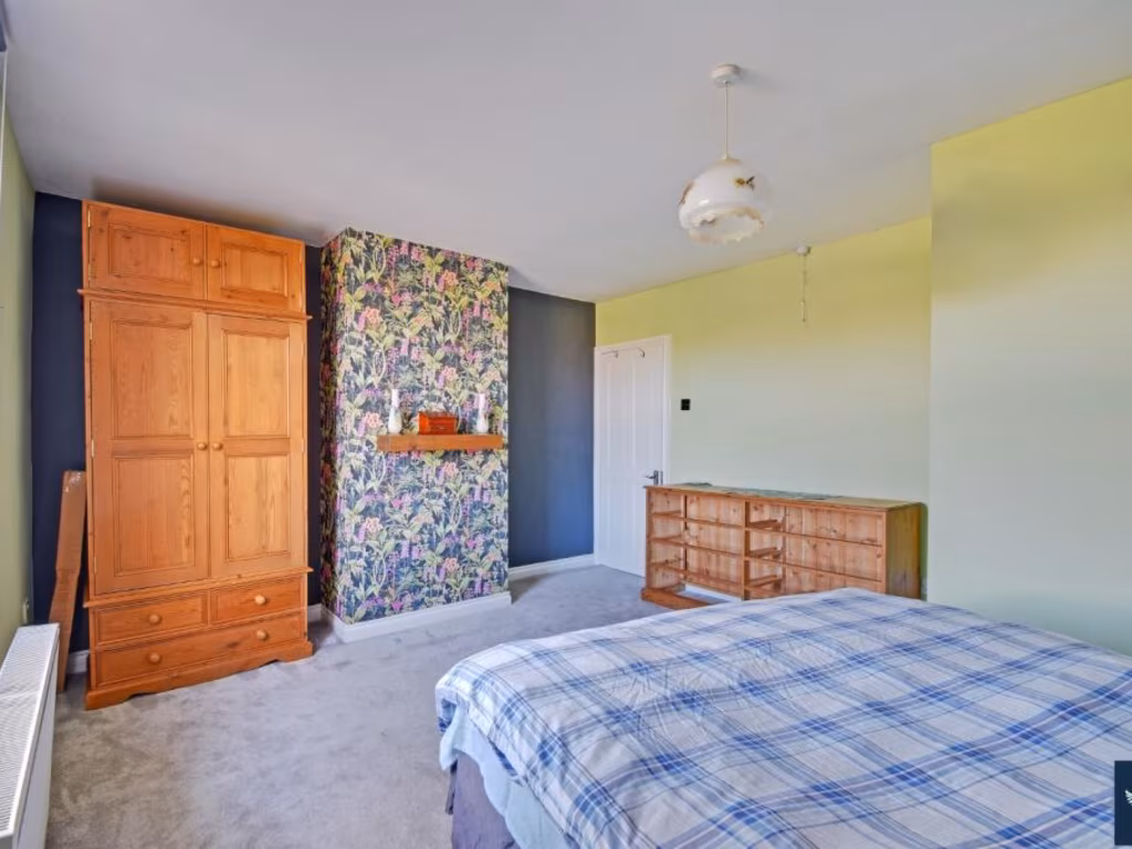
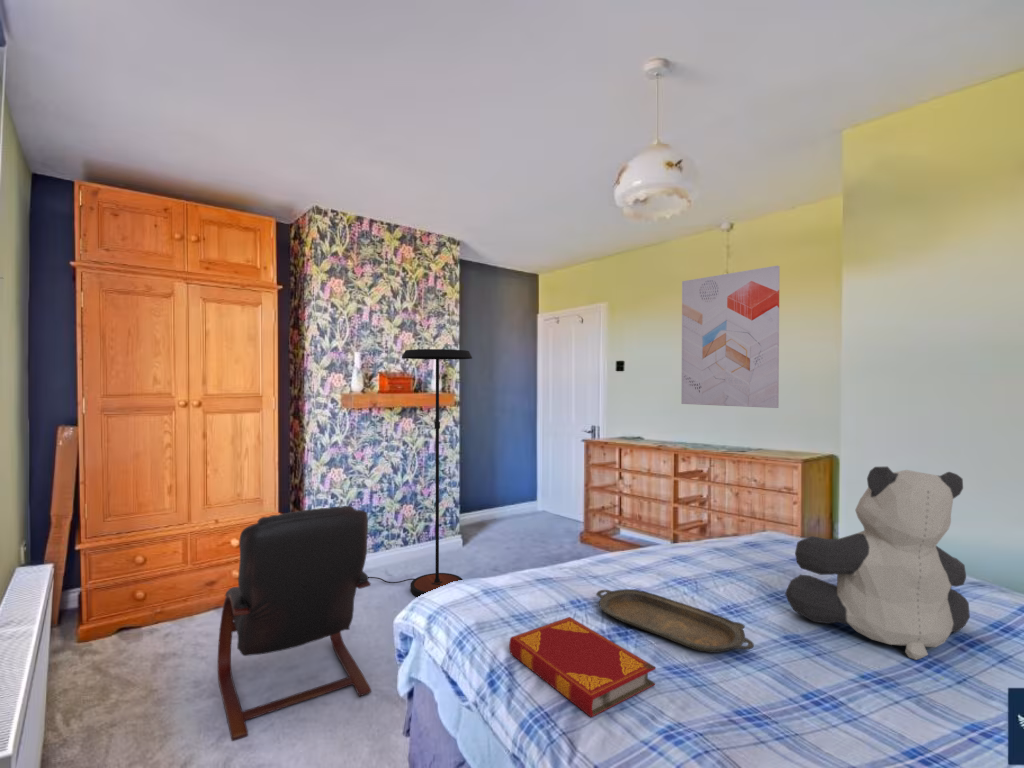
+ hardback book (578, 660)
+ armchair (292, 590)
+ serving tray (666, 620)
+ wall art (727, 340)
+ teddy bear (886, 547)
+ floor lamp (436, 470)
